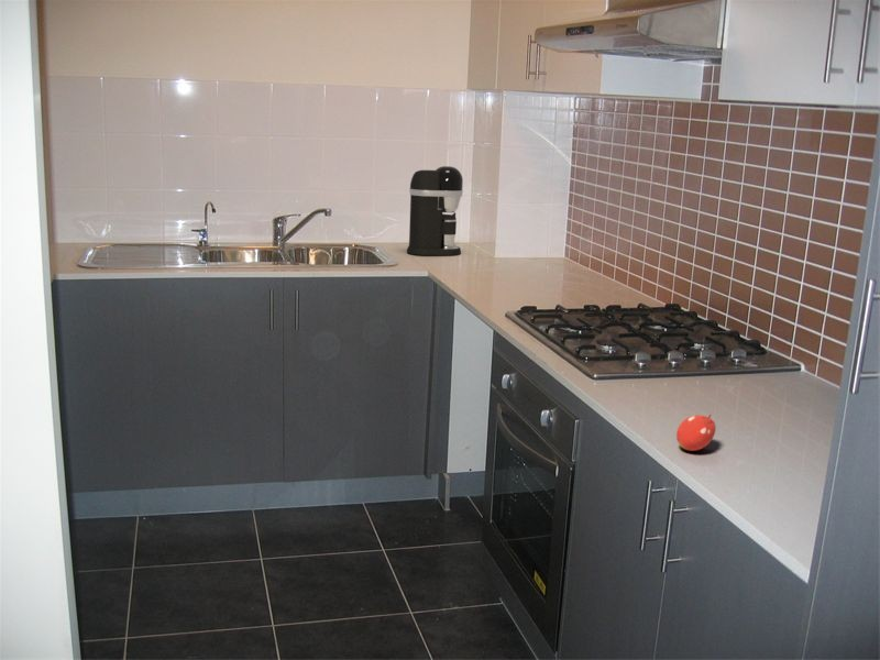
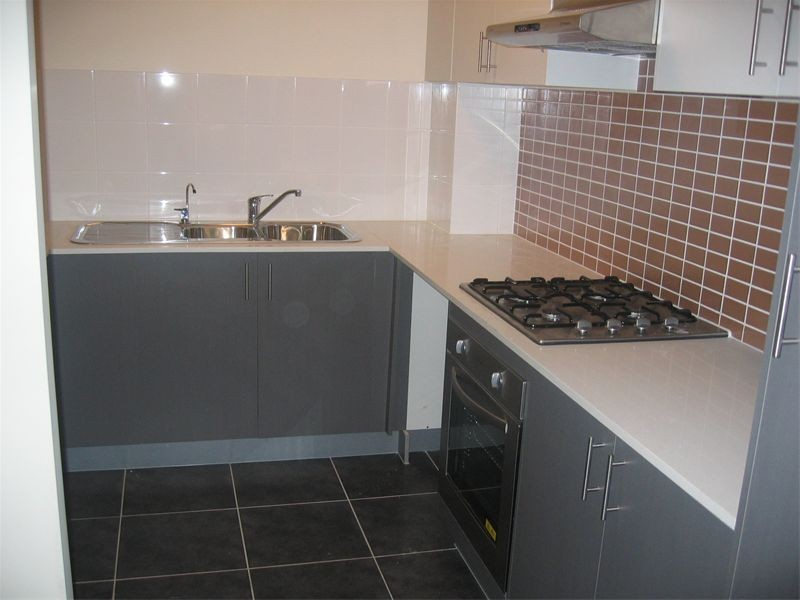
- fruit (696, 431)
- coffee maker (435, 209)
